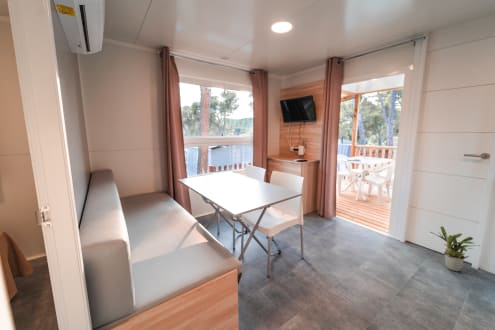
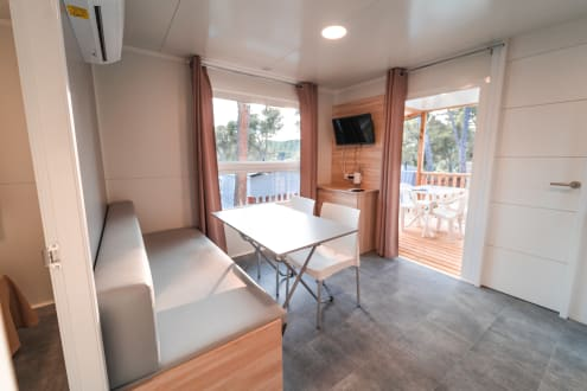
- potted plant (452, 250)
